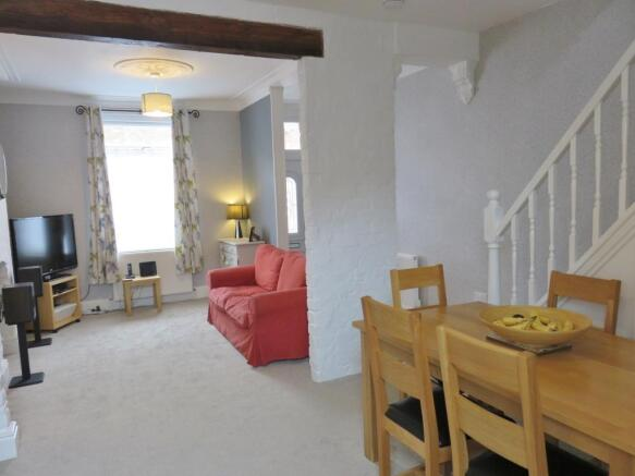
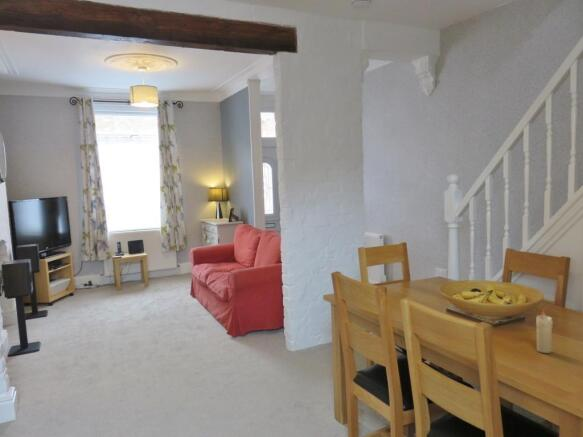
+ candle (544, 330)
